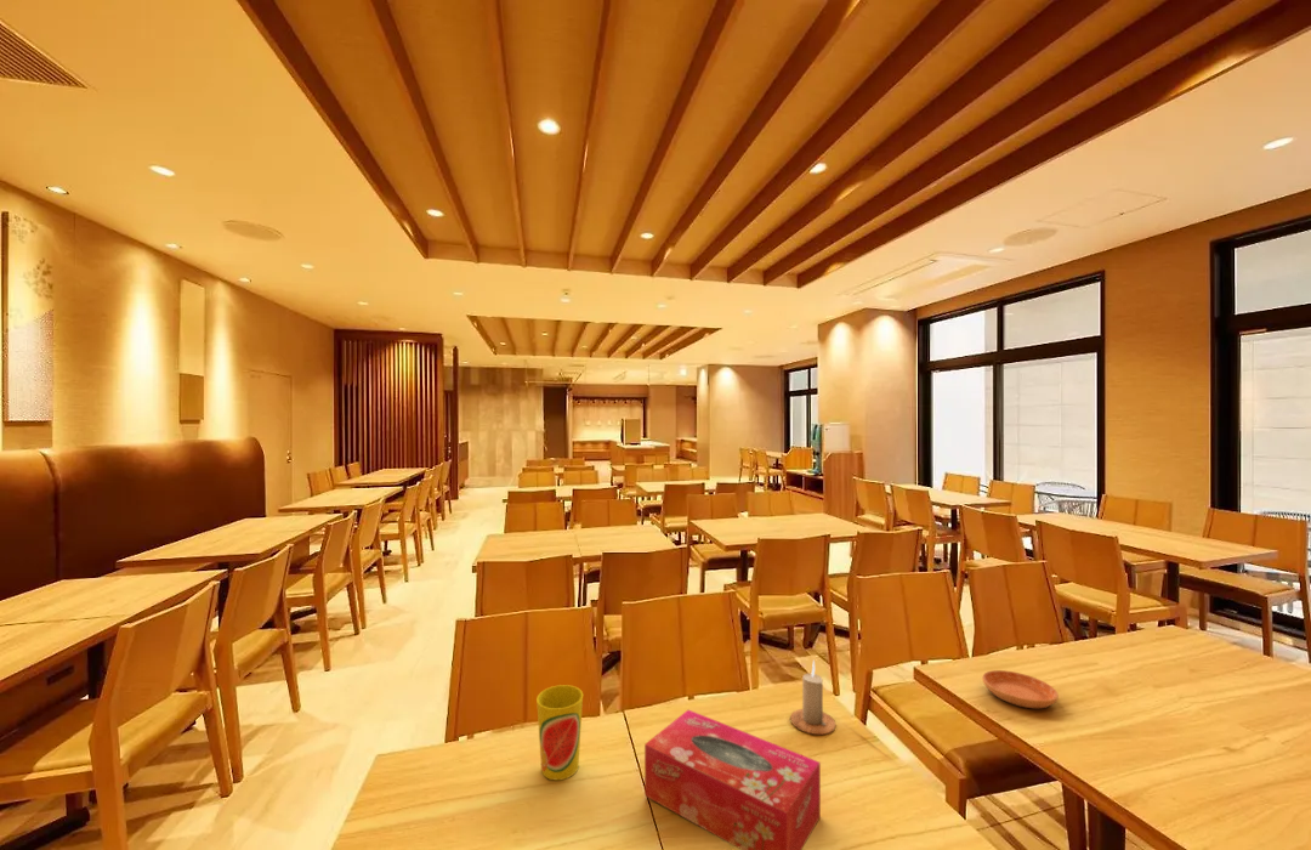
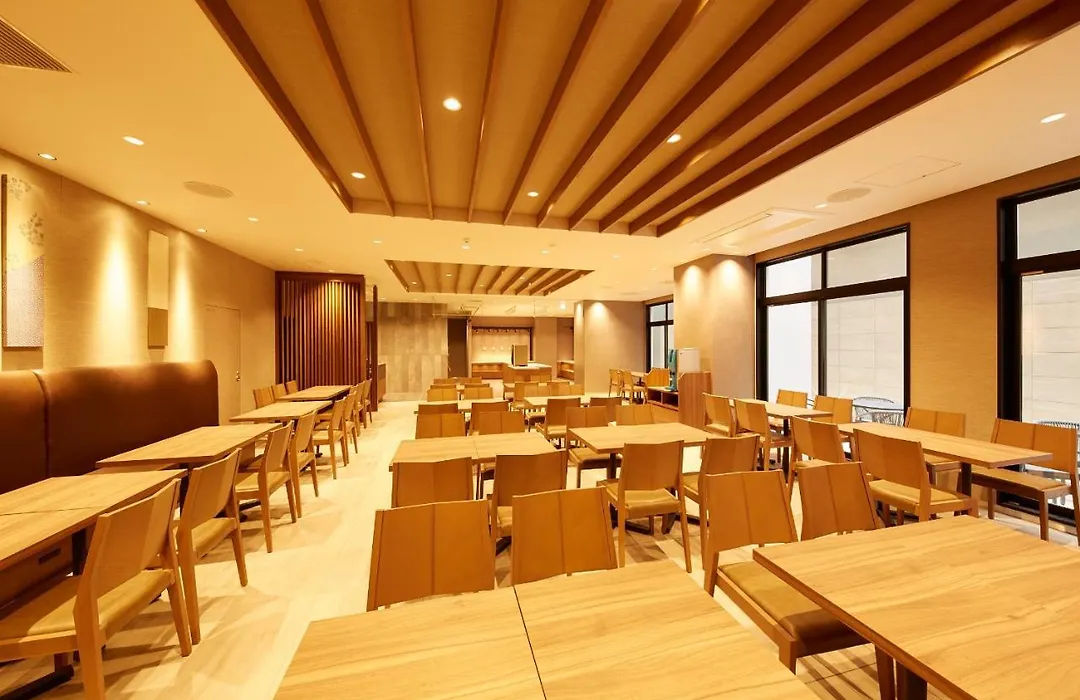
- saucer (1018, 690)
- candle (812, 690)
- tissue box (730, 778)
- cup (560, 731)
